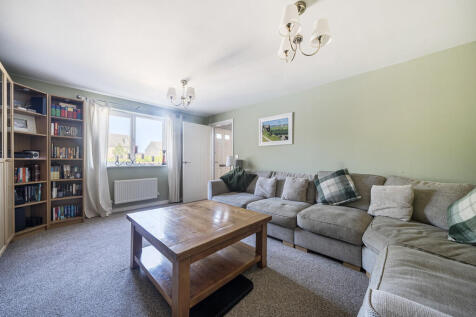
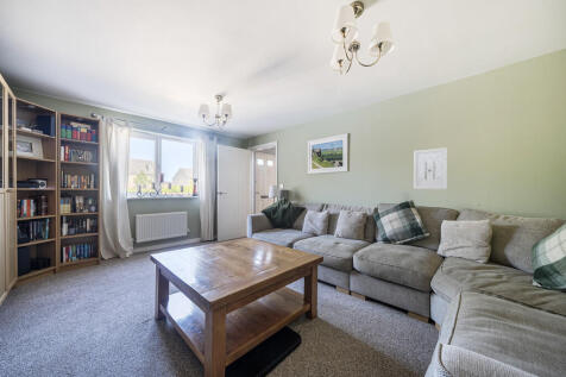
+ wall art (429, 169)
